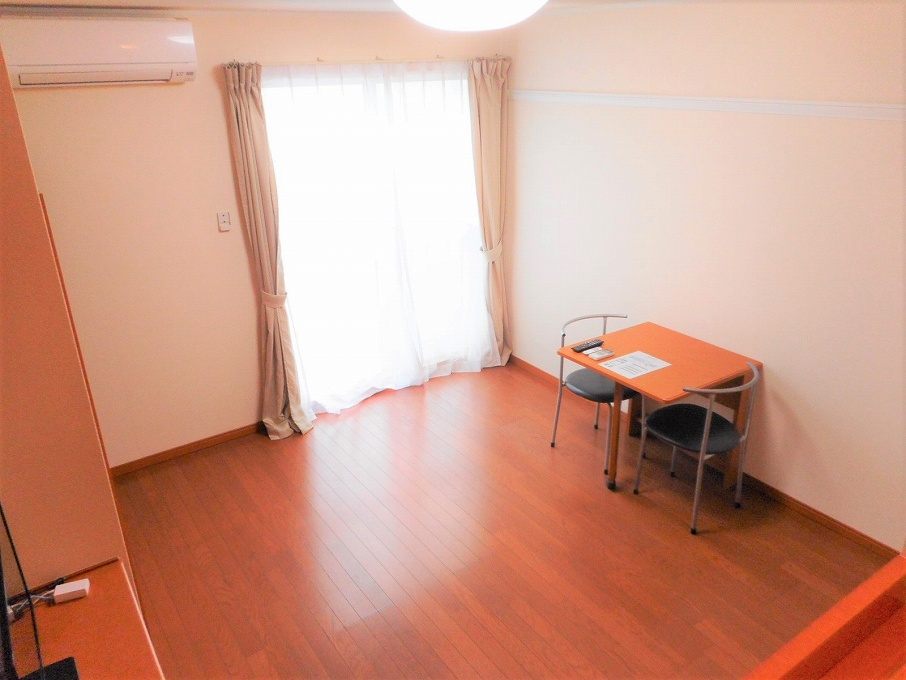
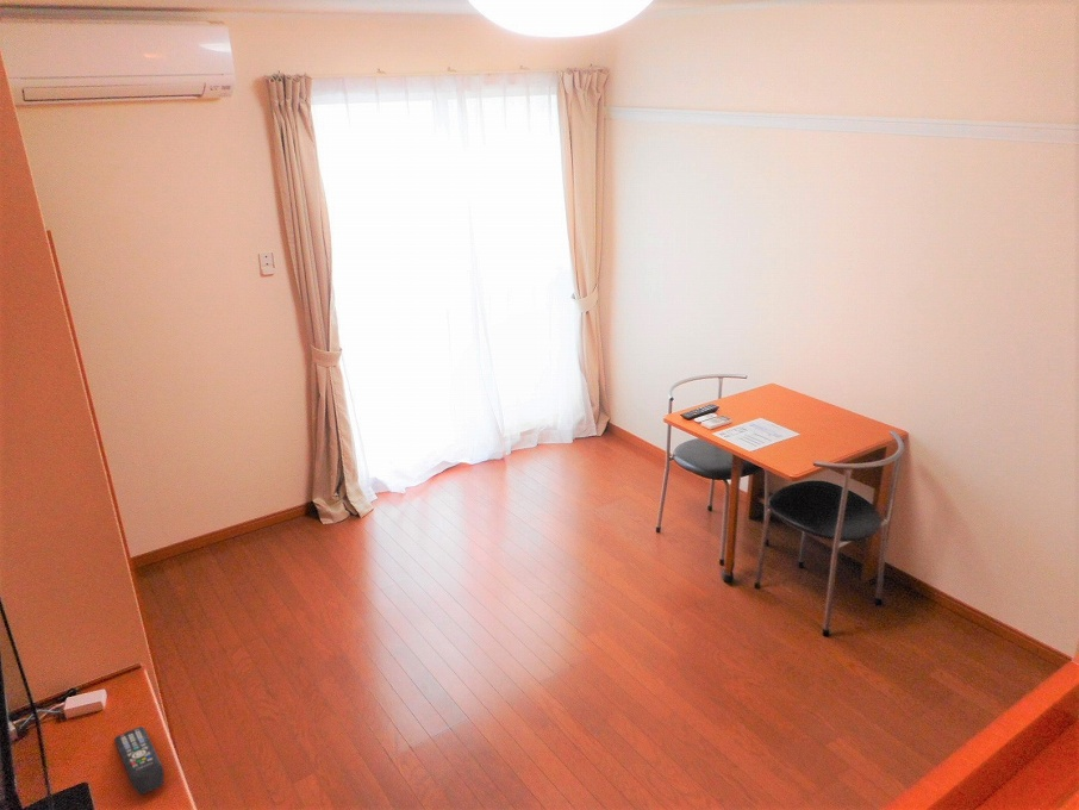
+ remote control (138, 756)
